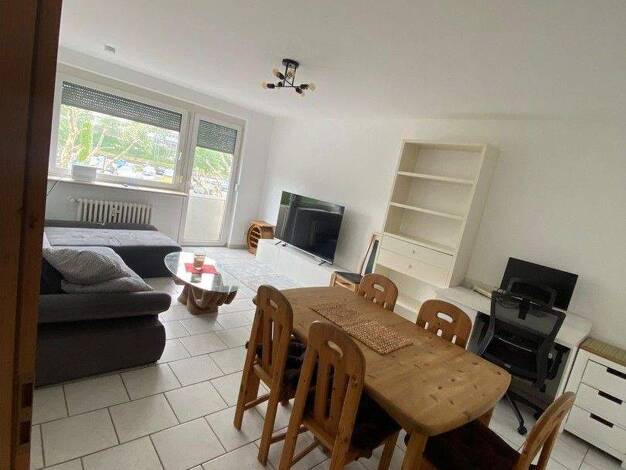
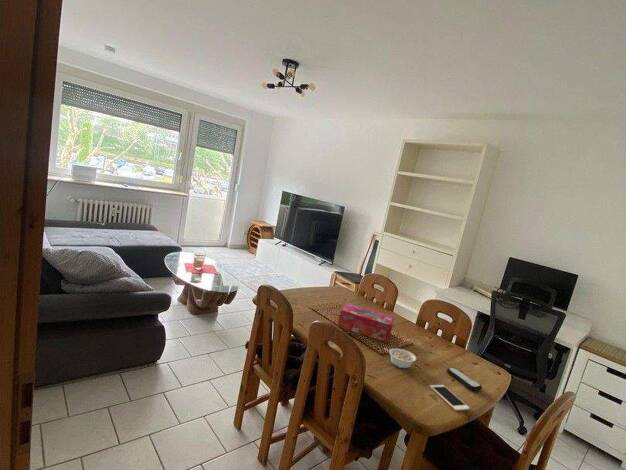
+ cell phone (448, 396)
+ remote control (463, 378)
+ tissue box (366, 321)
+ legume (401, 358)
